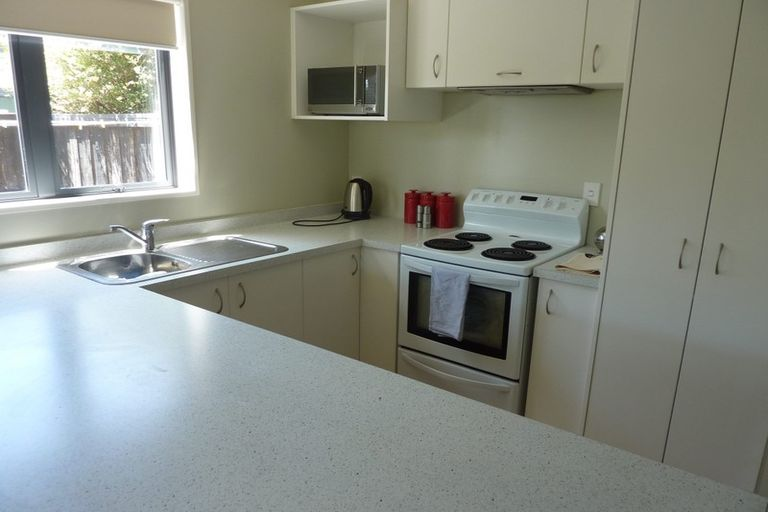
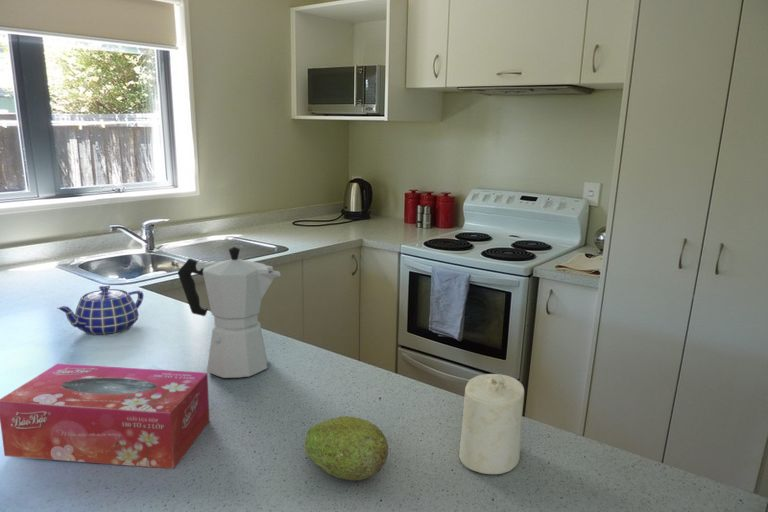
+ tissue box (111, 412)
+ candle (492, 414)
+ teapot (103, 308)
+ fruit (342, 445)
+ moka pot (229, 307)
